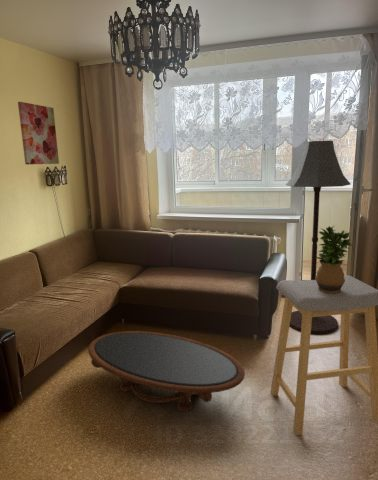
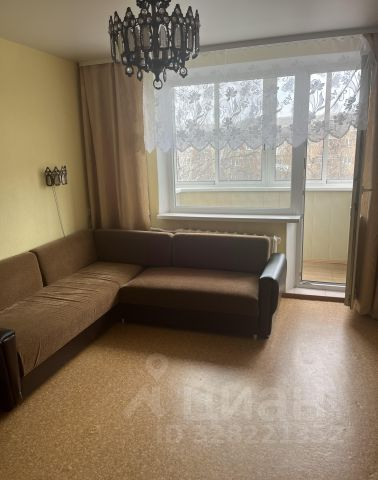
- wall art (39, 135)
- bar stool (325, 347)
- floor lamp (315, 236)
- coffee table (161, 372)
- potted plant (335, 256)
